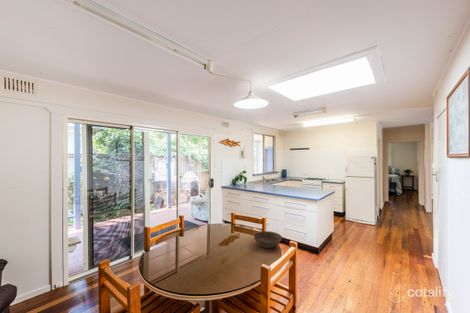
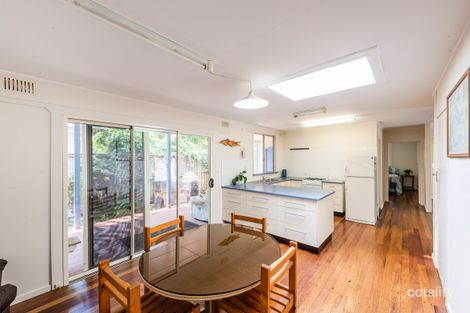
- bowl (267, 240)
